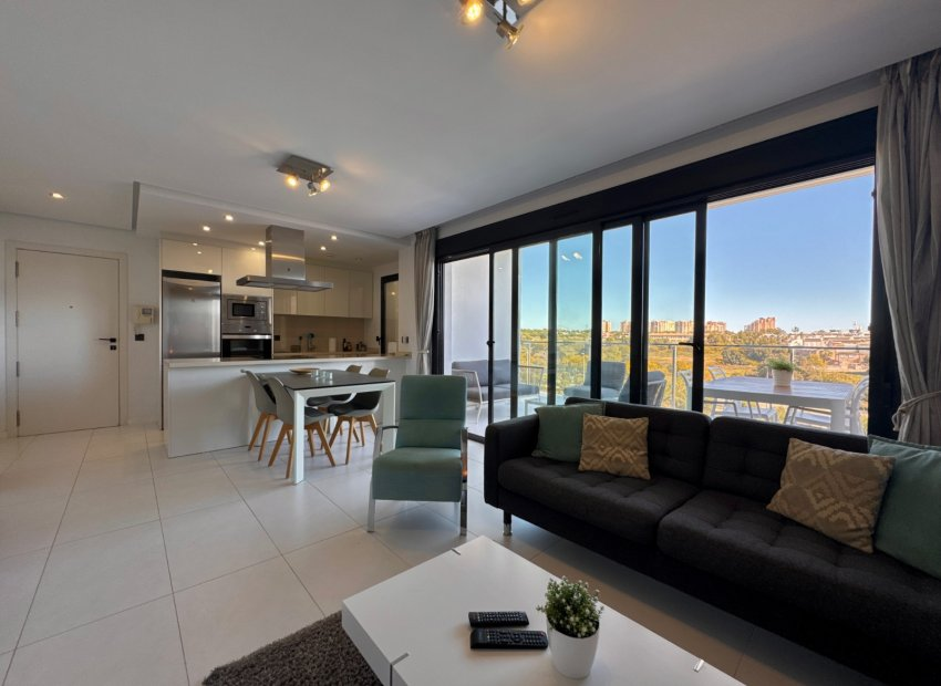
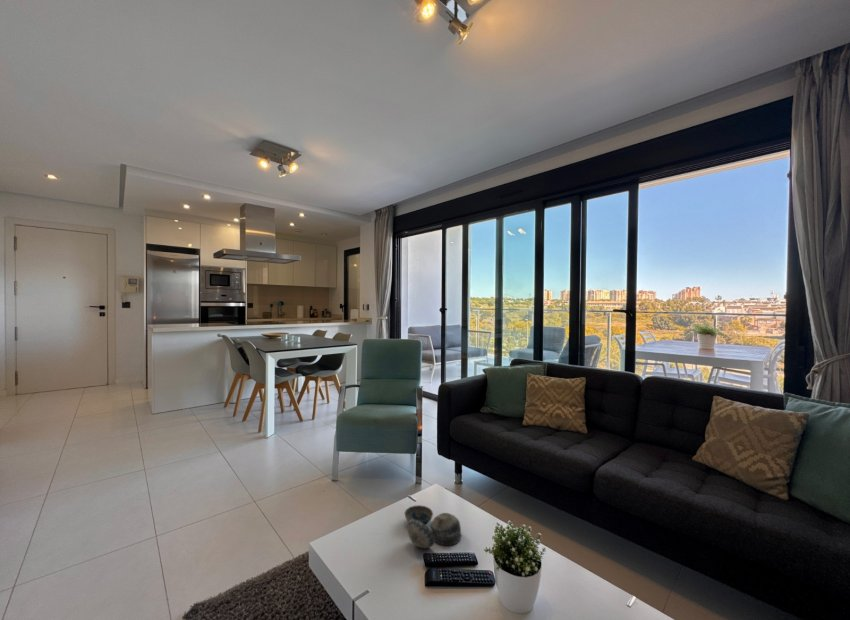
+ decorative bowl (430, 519)
